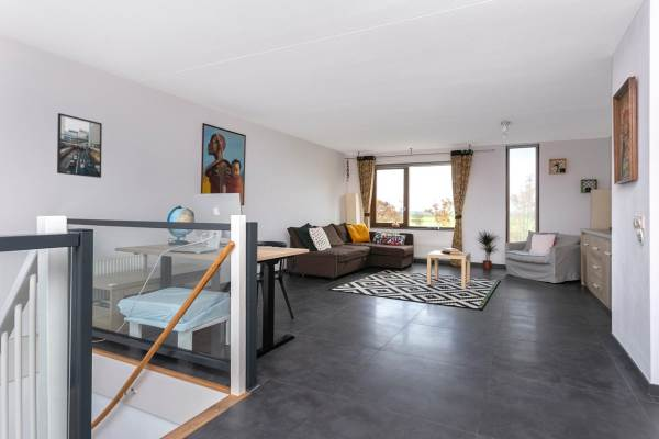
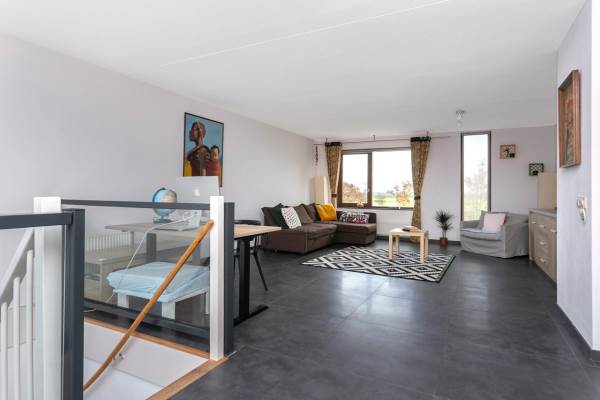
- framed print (80, 146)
